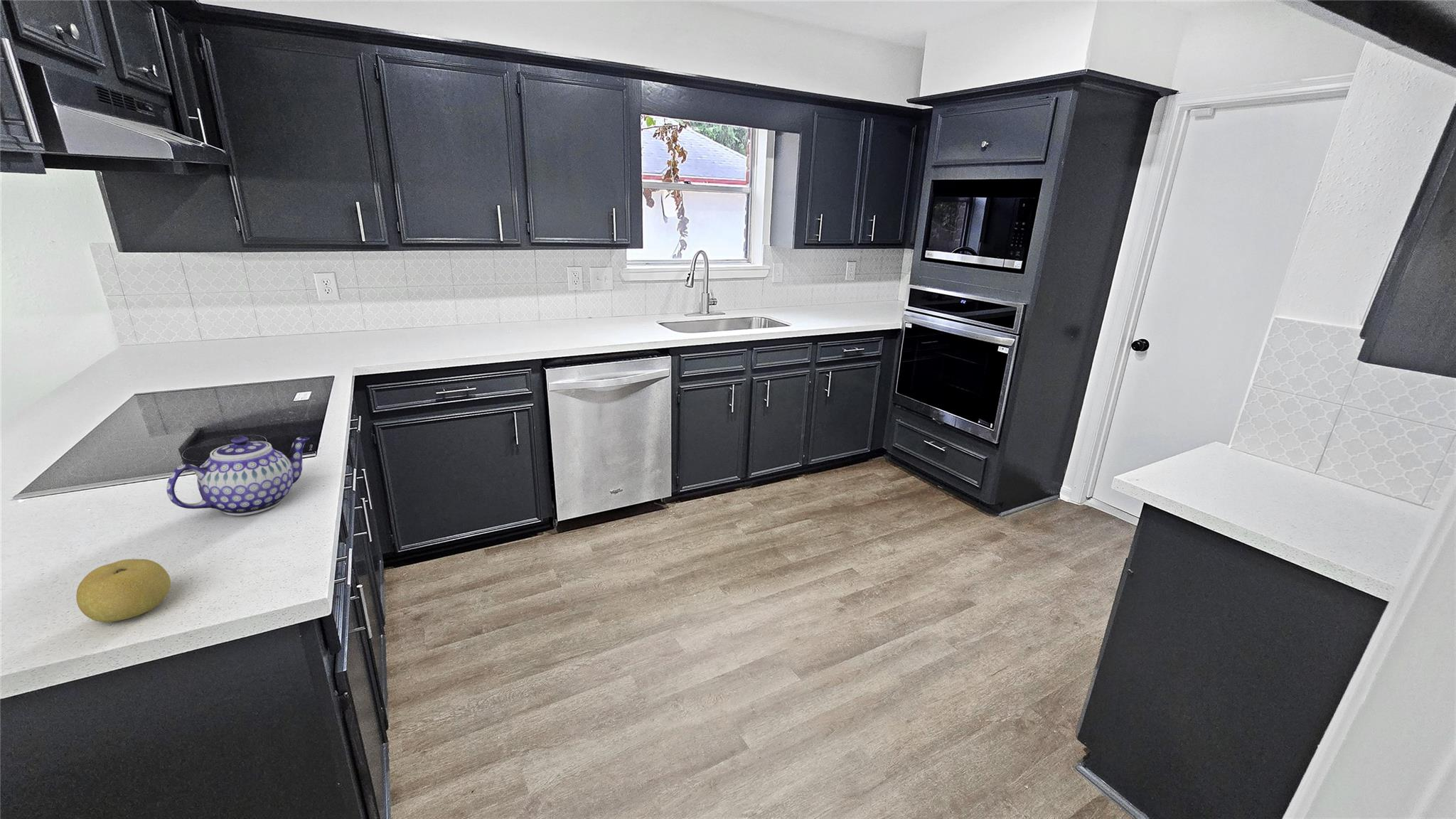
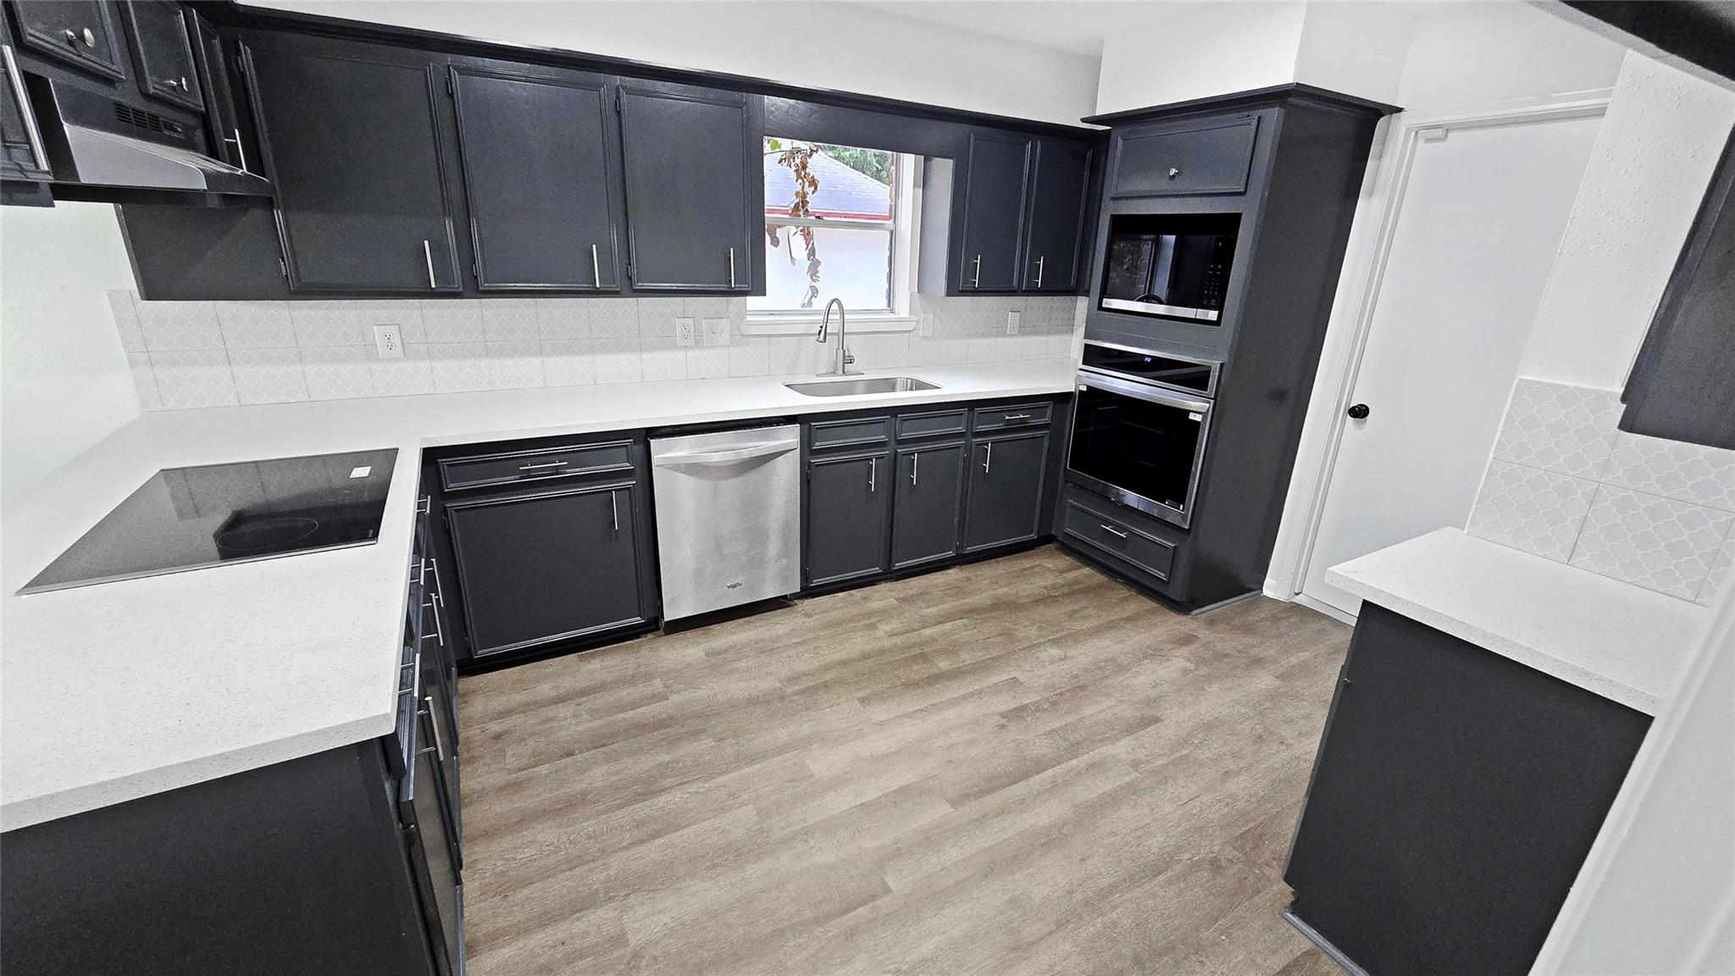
- fruit (124, 589)
- teapot (245, 471)
